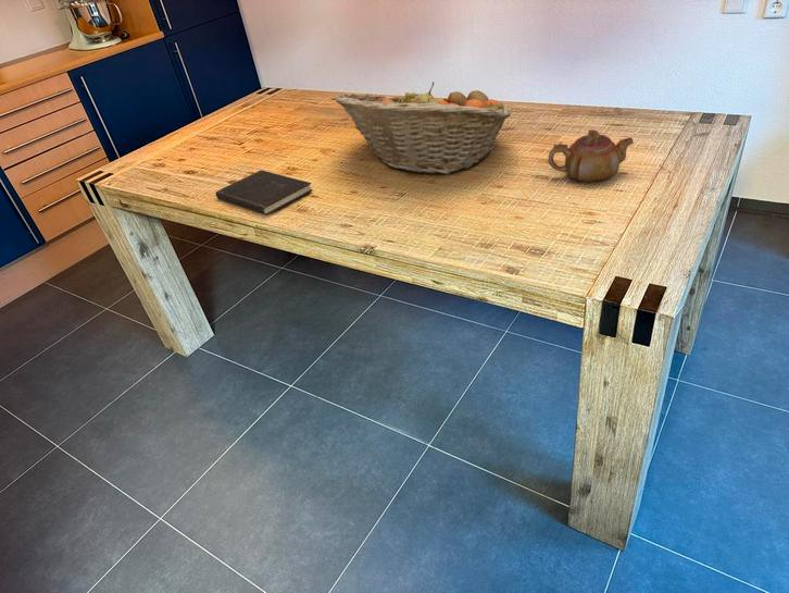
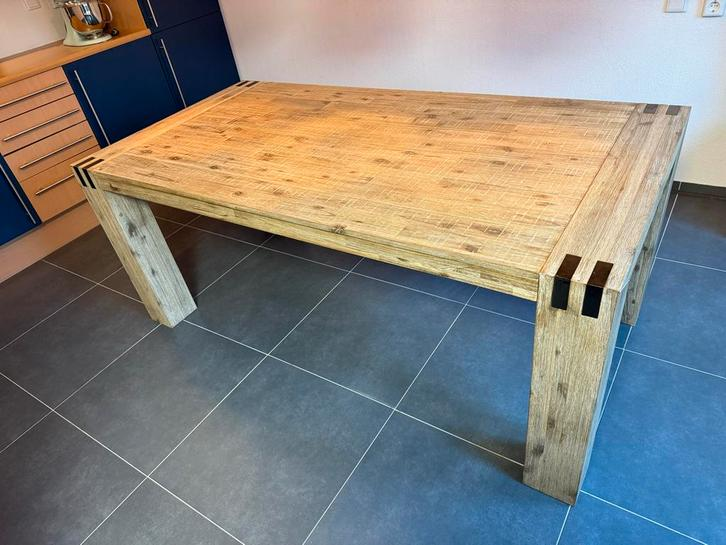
- fruit basket (422, 119)
- teapot (590, 151)
- hardcover book (263, 190)
